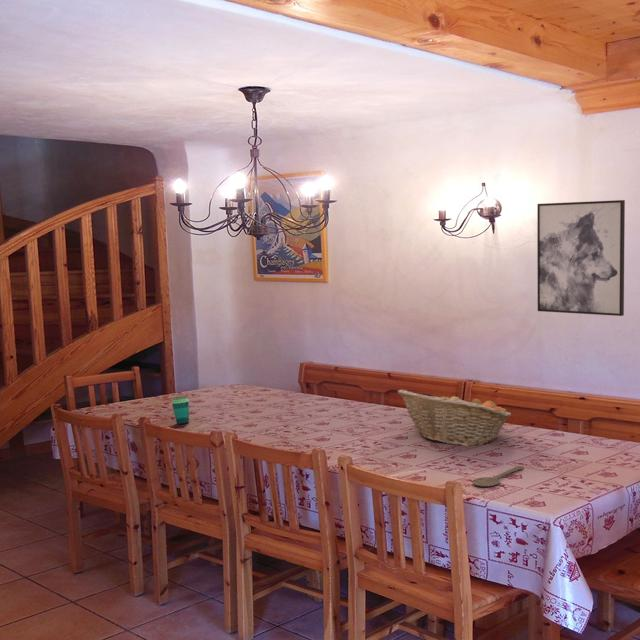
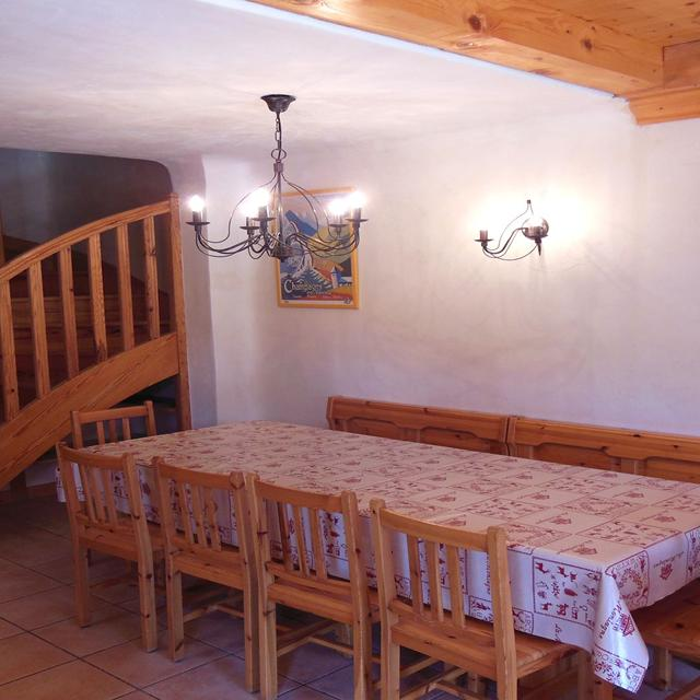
- cup (180, 410)
- wall art (579, 258)
- fruit basket (453, 412)
- wooden spoon (500, 475)
